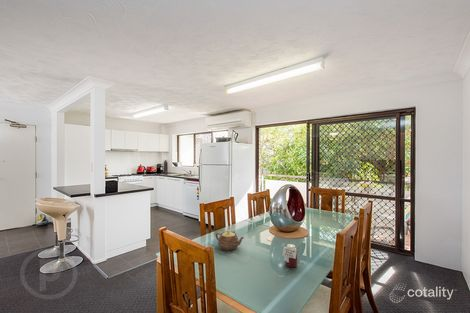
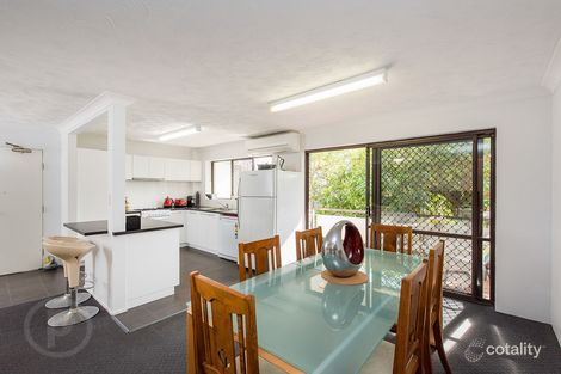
- jar (290, 256)
- teapot (229, 239)
